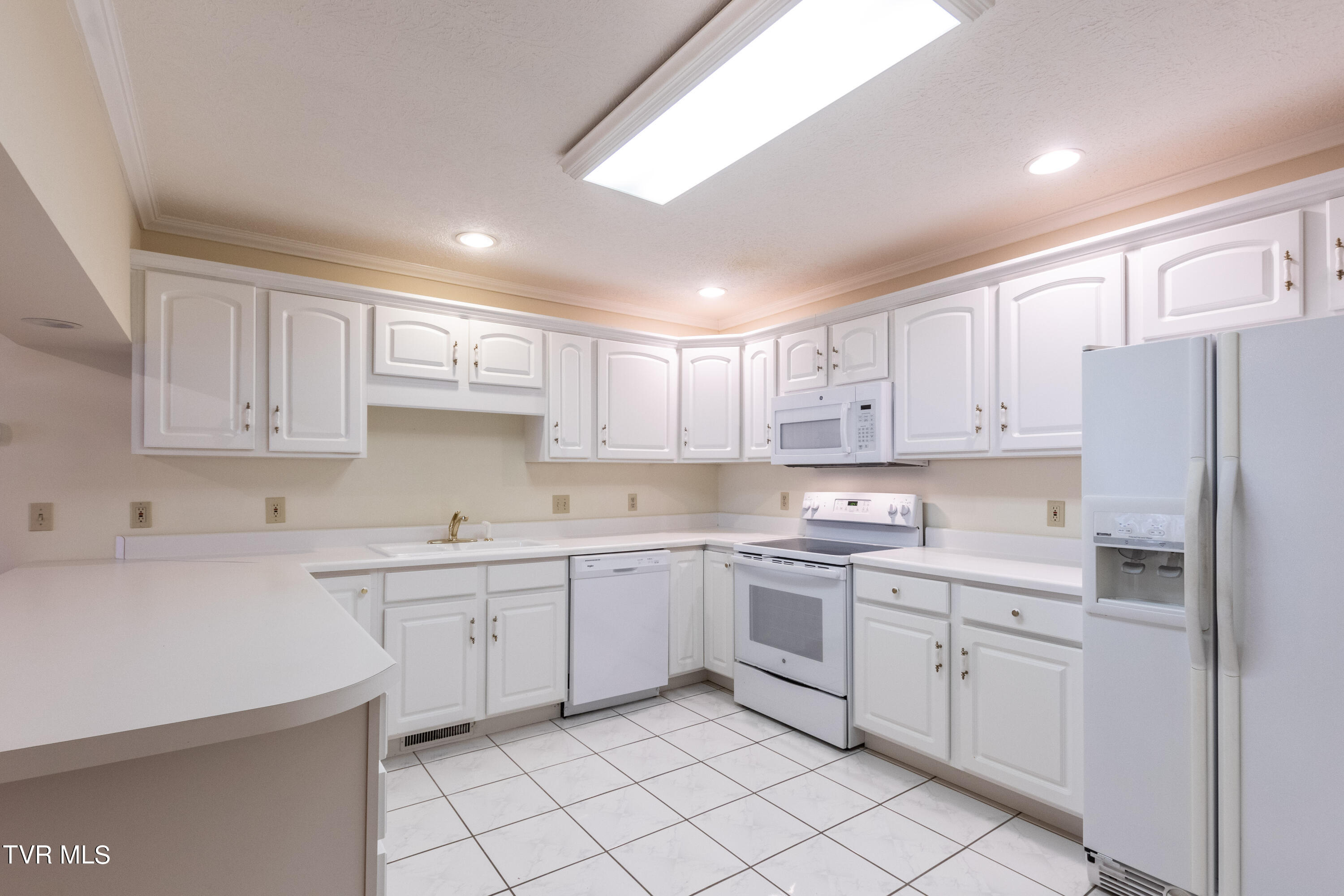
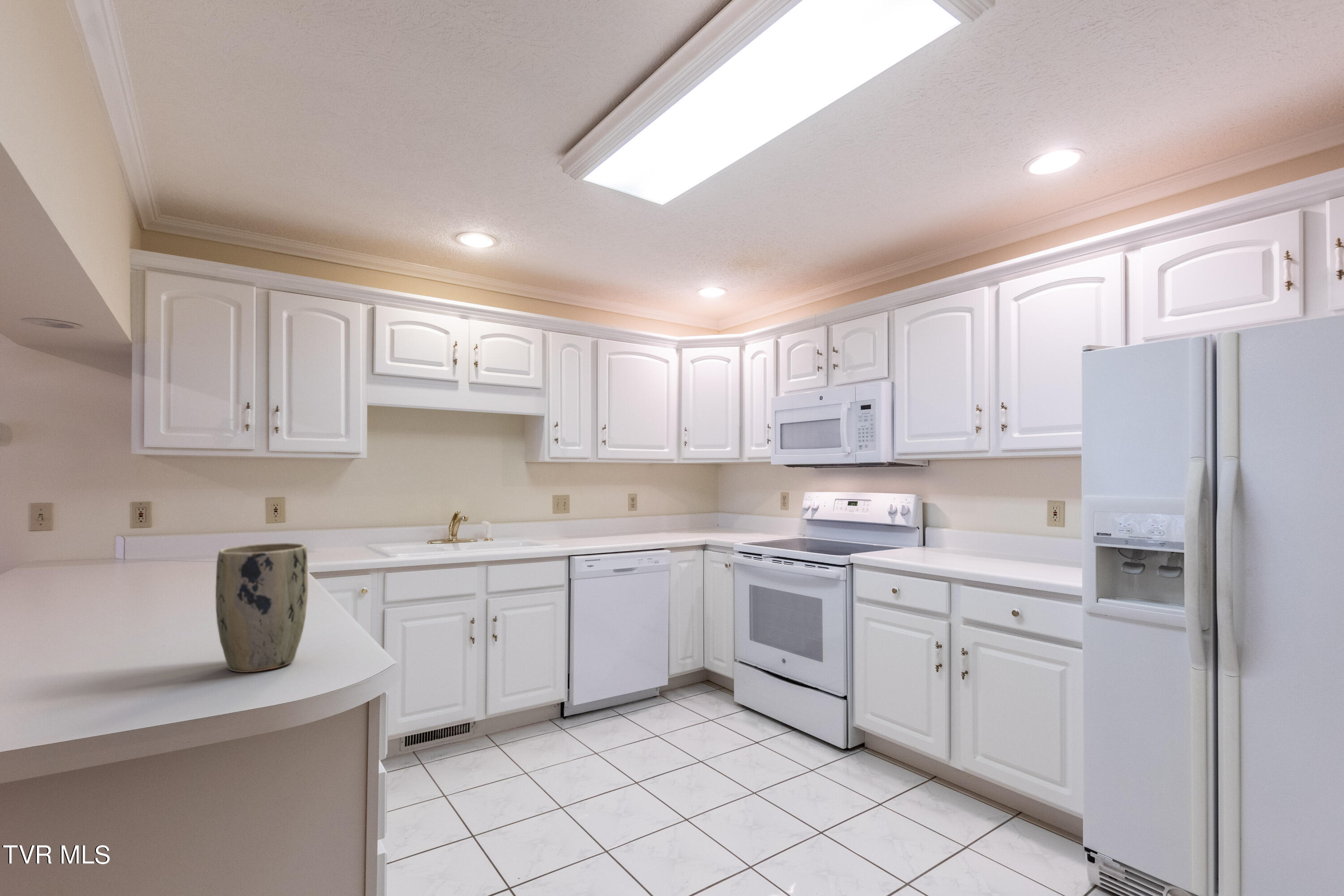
+ plant pot (263, 605)
